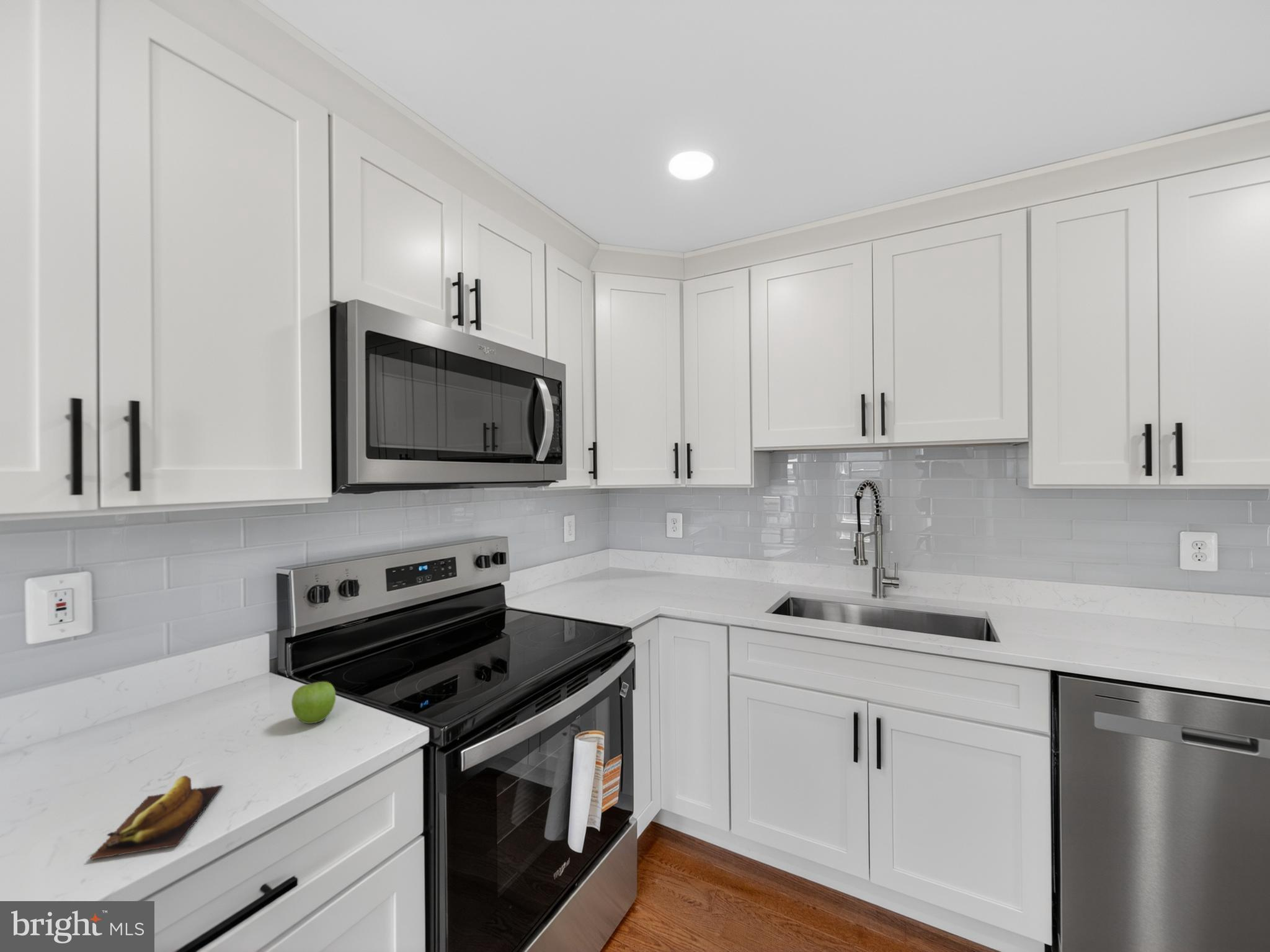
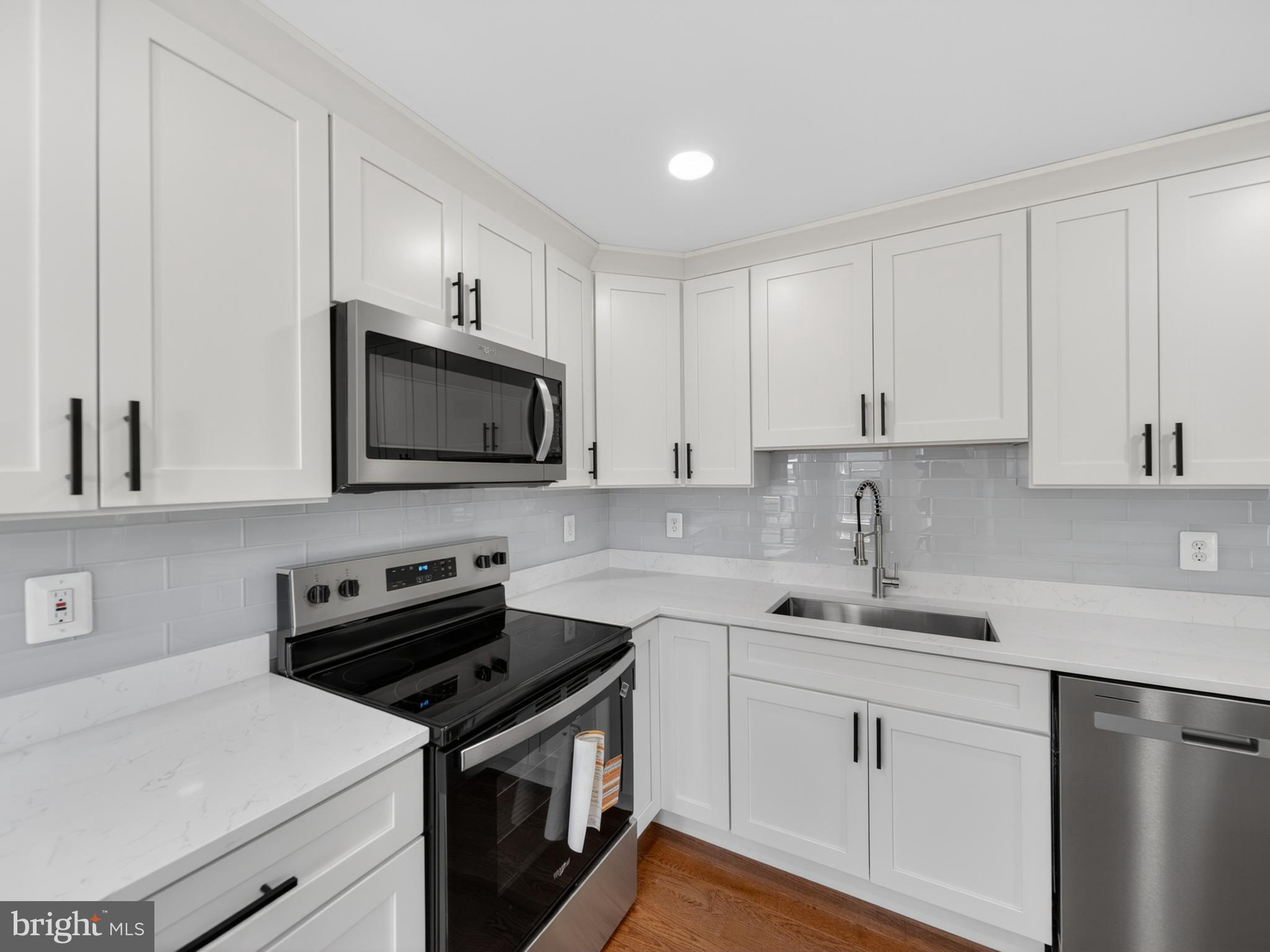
- banana (162, 804)
- fruit (314, 700)
